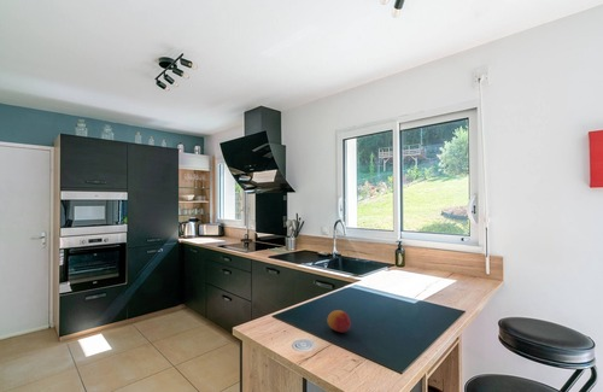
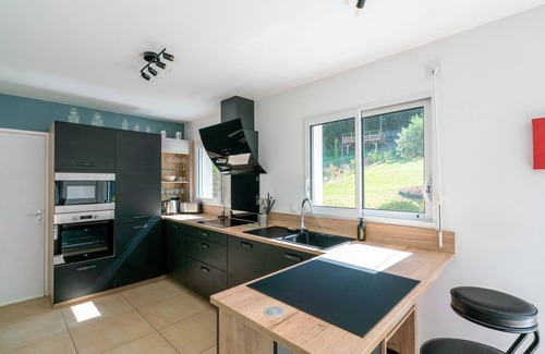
- fruit (338, 320)
